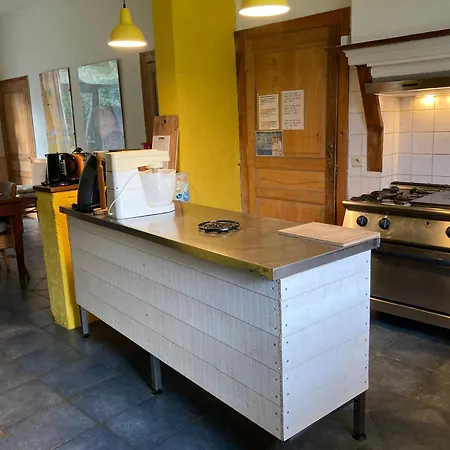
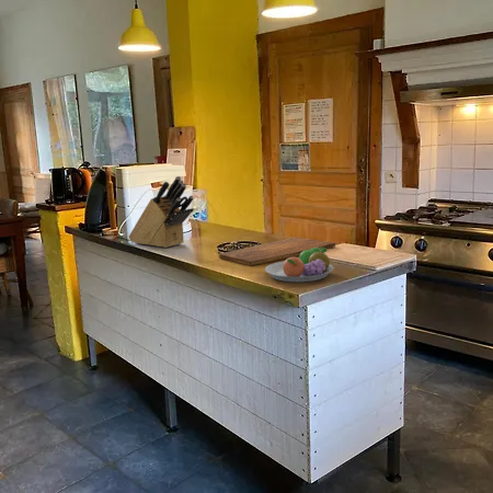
+ fruit bowl (301, 261)
+ knife block (160, 210)
+ cutting board (277, 250)
